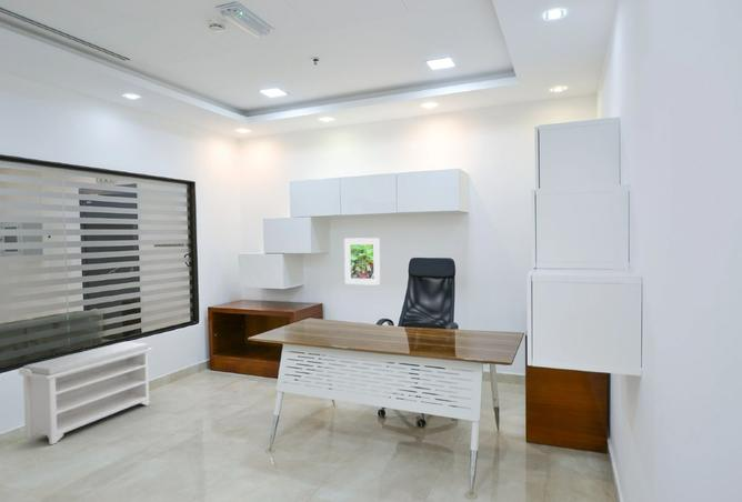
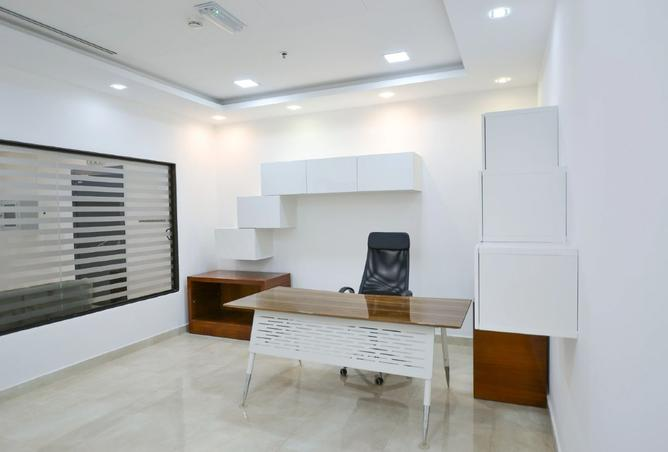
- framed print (362, 261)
- bench (92, 386)
